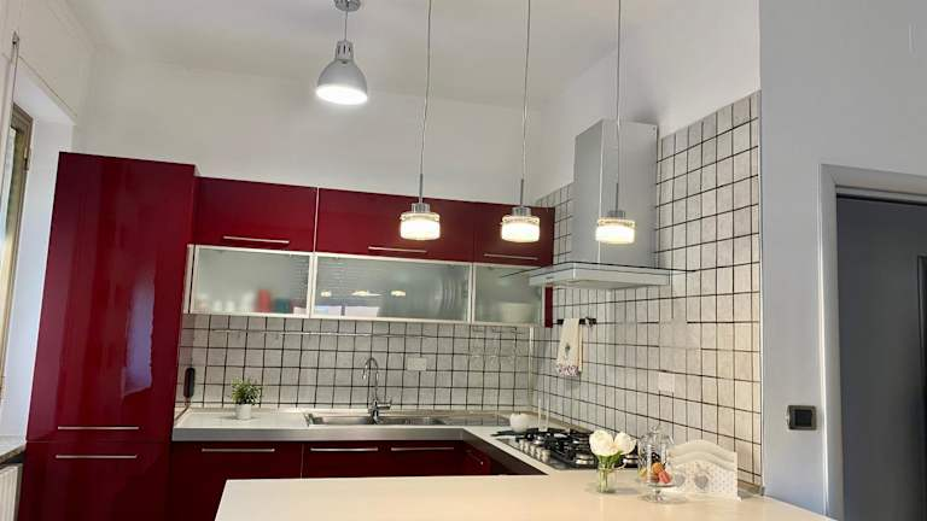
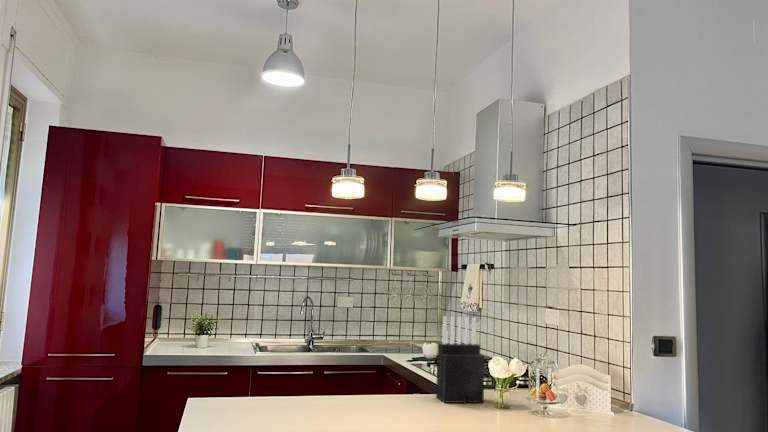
+ knife block (461, 358)
